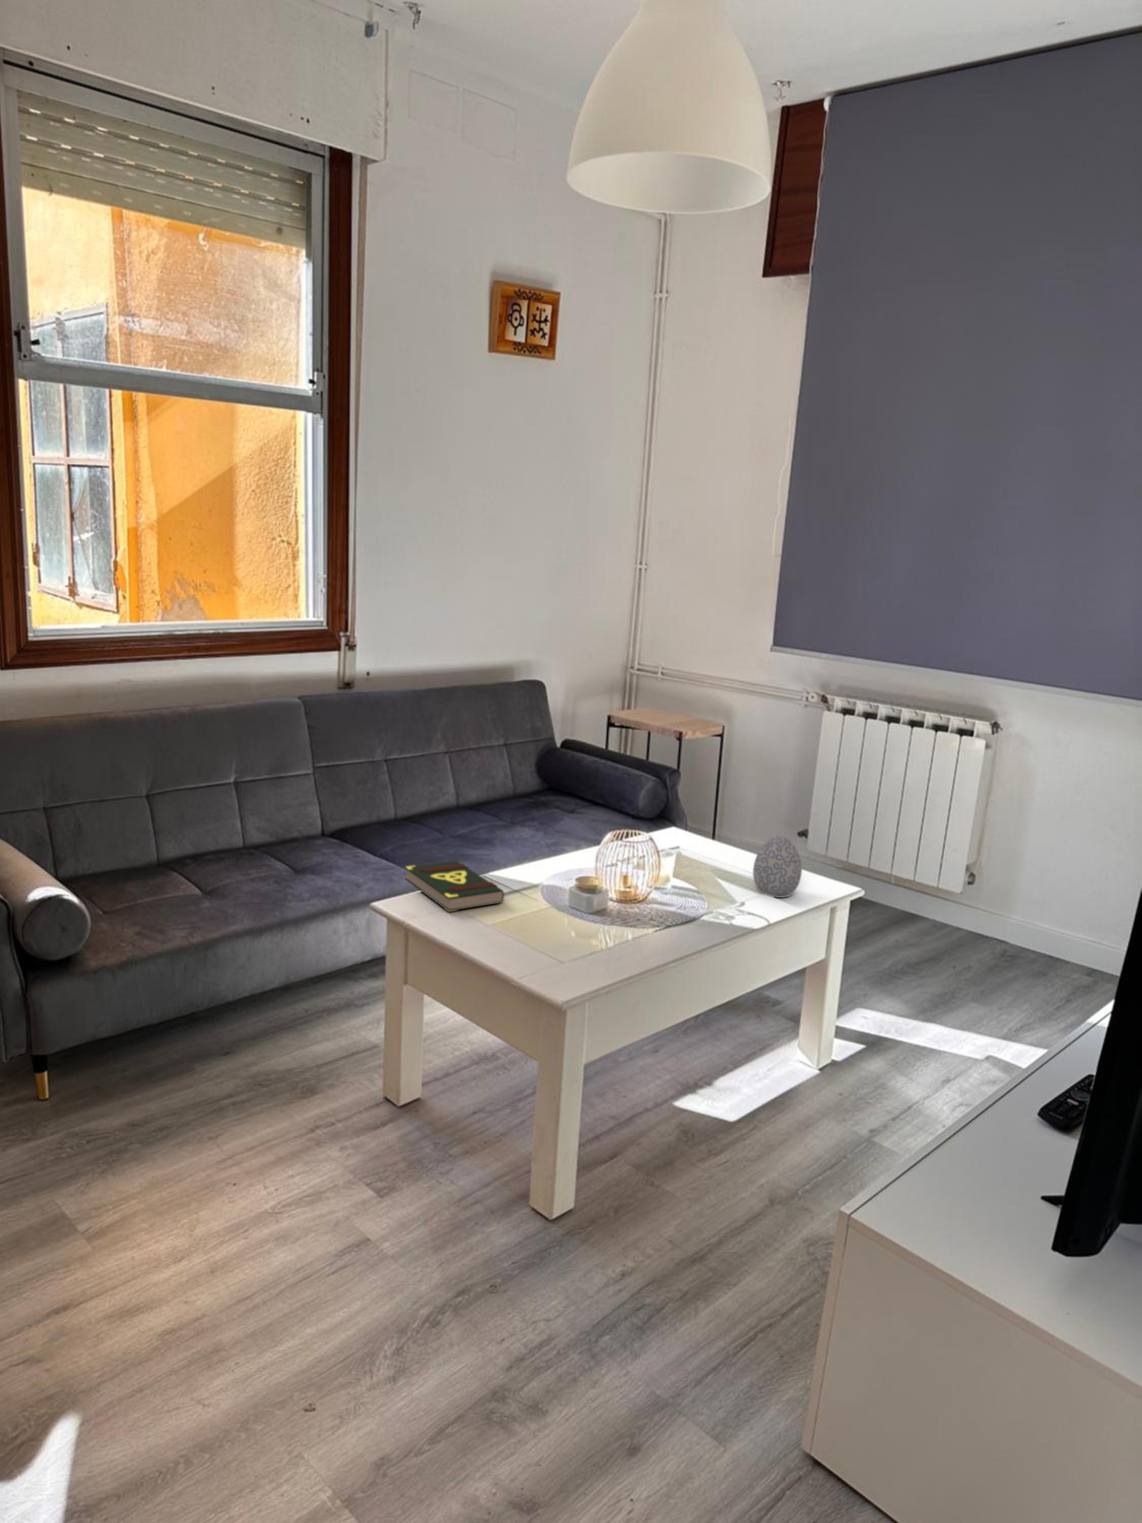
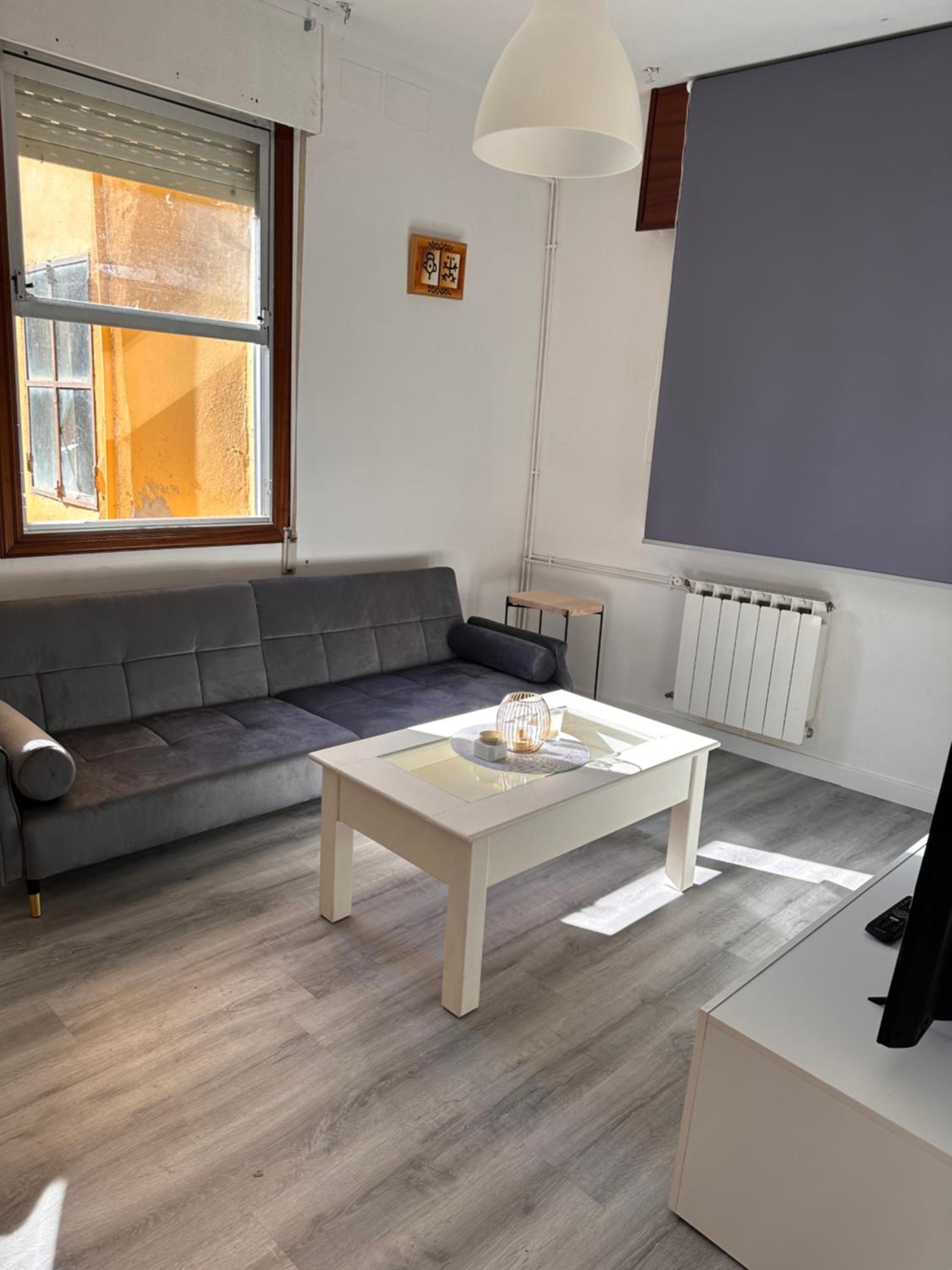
- decorative egg (777, 865)
- book (453, 884)
